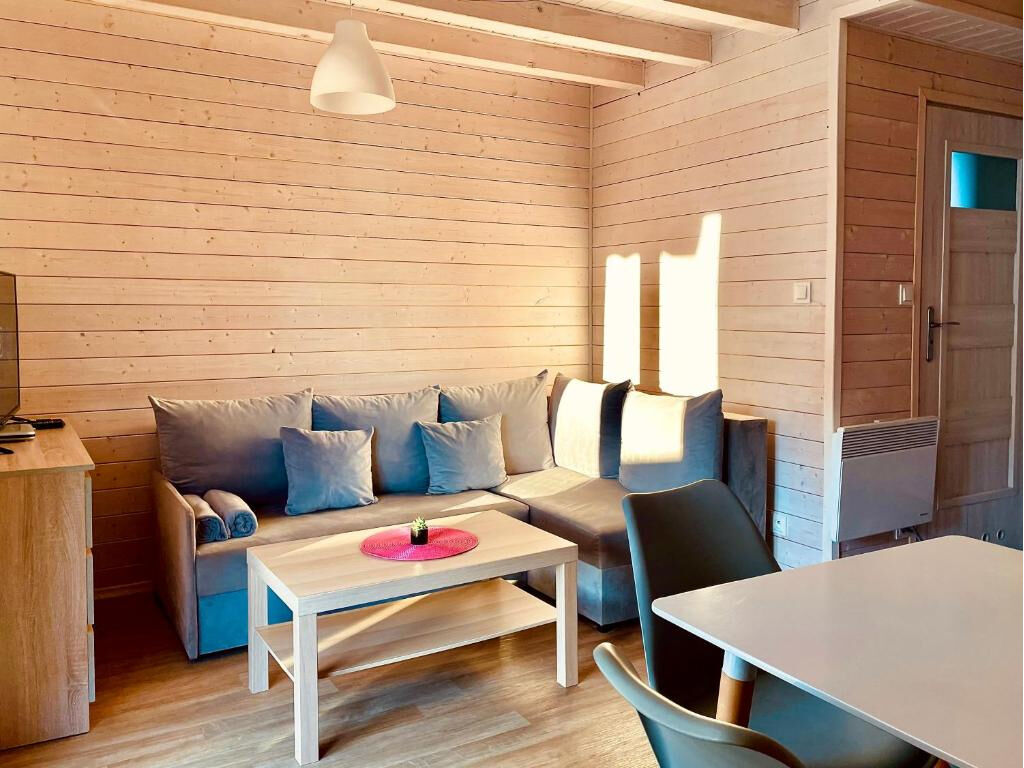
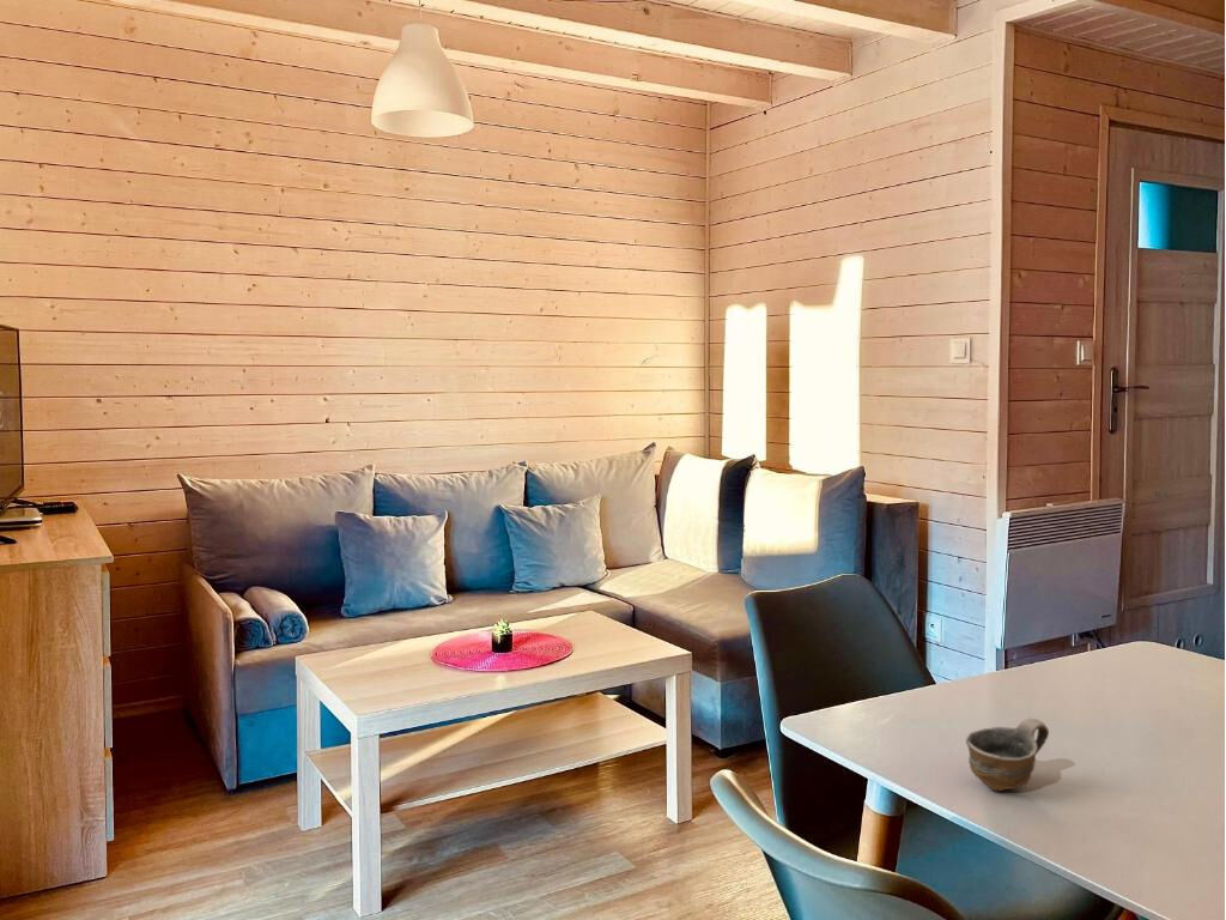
+ cup (1007, 755)
